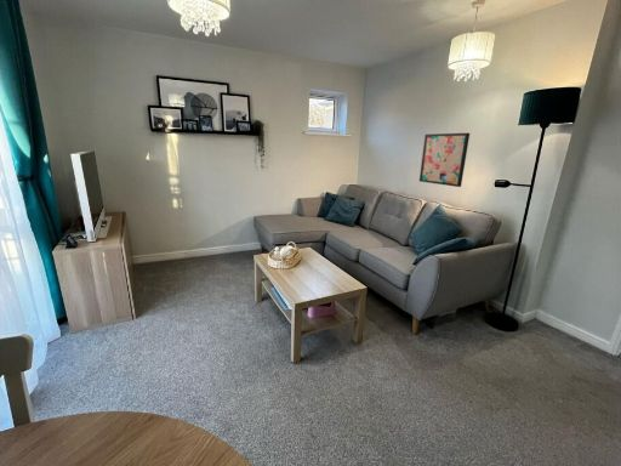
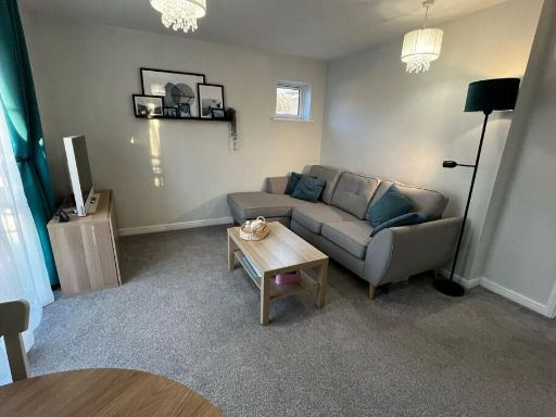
- wall art (441, 159)
